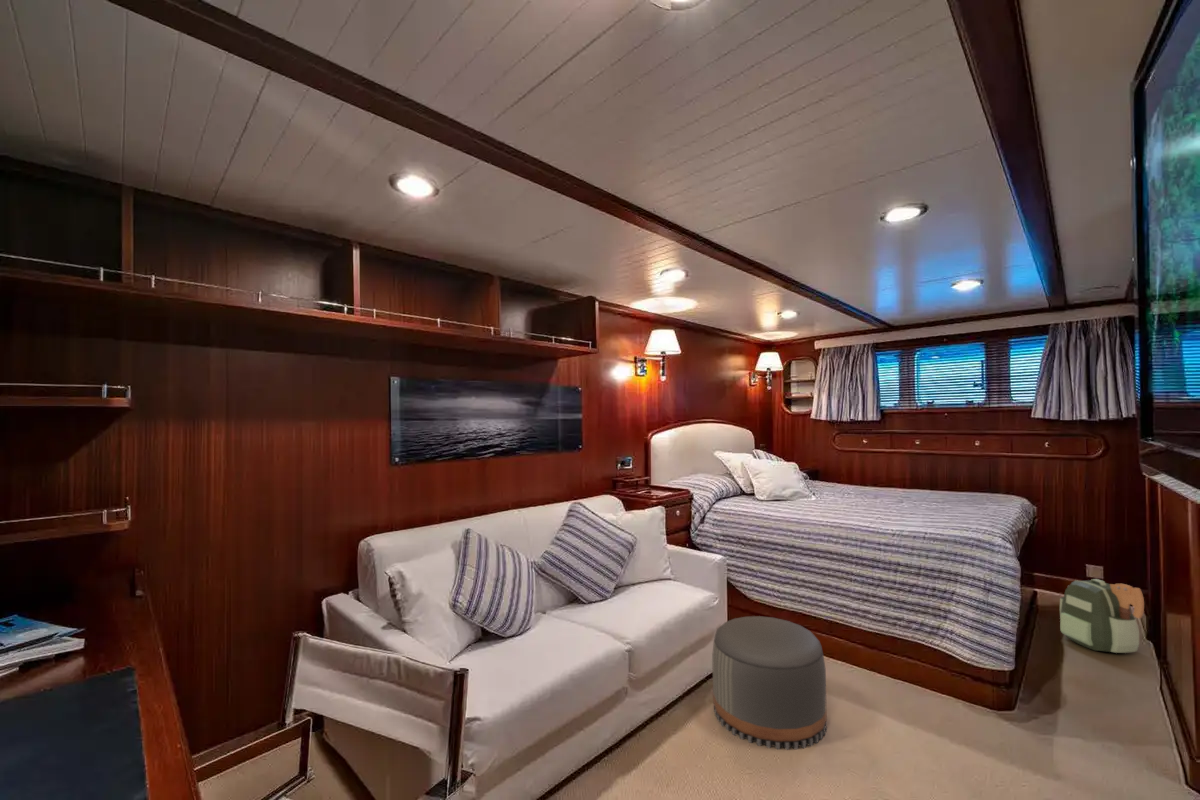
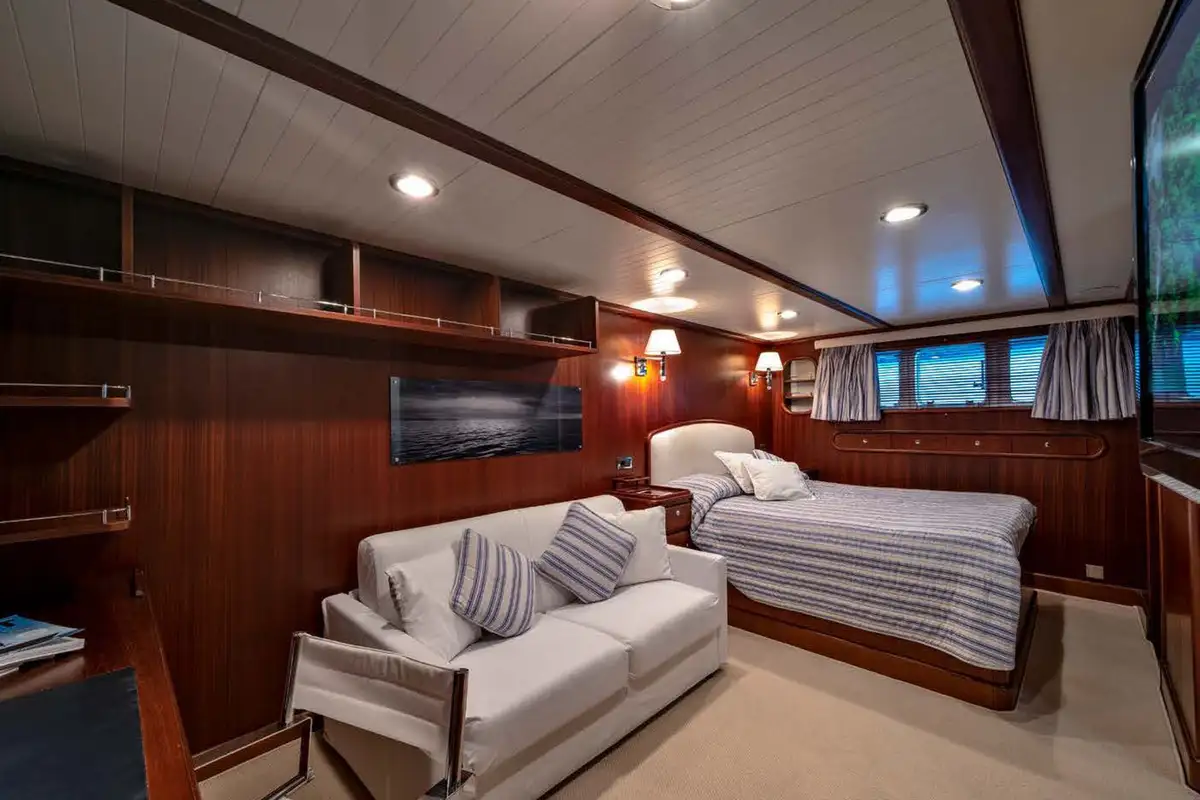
- pouf (767, 671)
- backpack (1098, 611)
